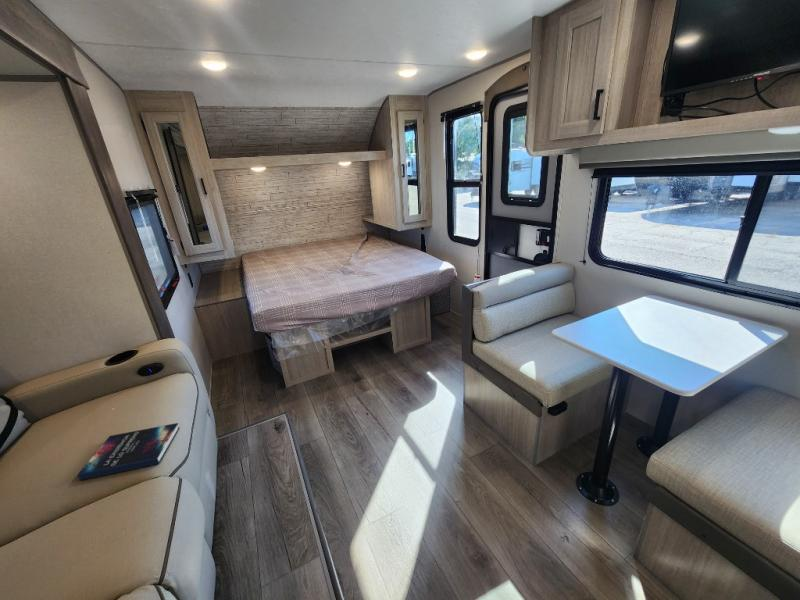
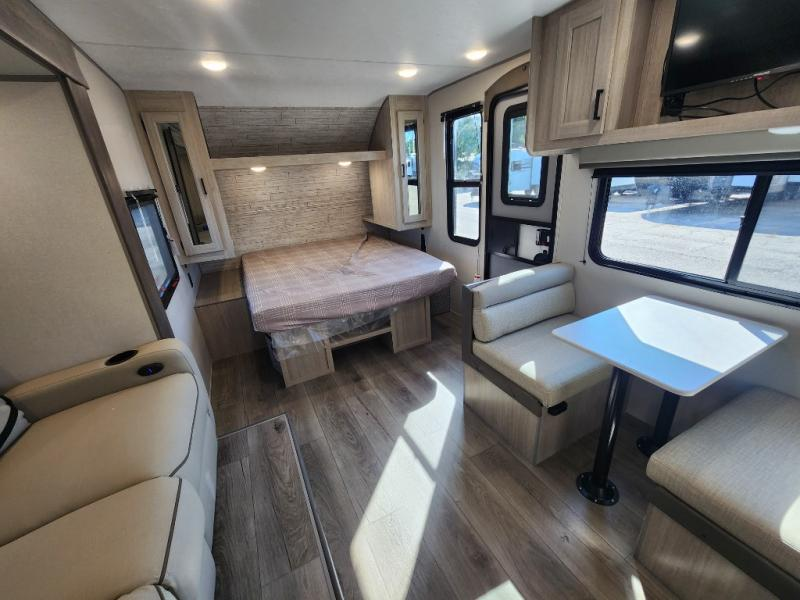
- hardback book (133, 449)
